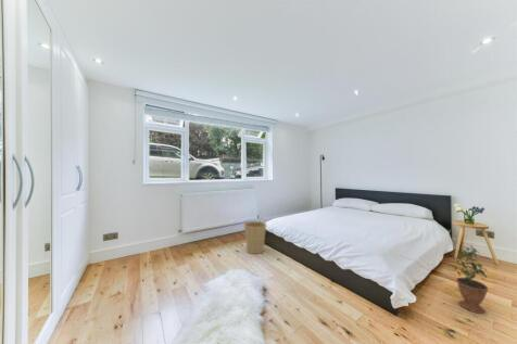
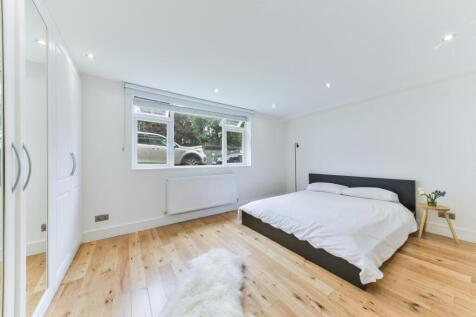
- potted plant (467, 275)
- basket (254, 234)
